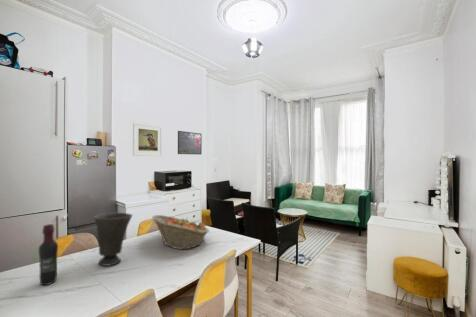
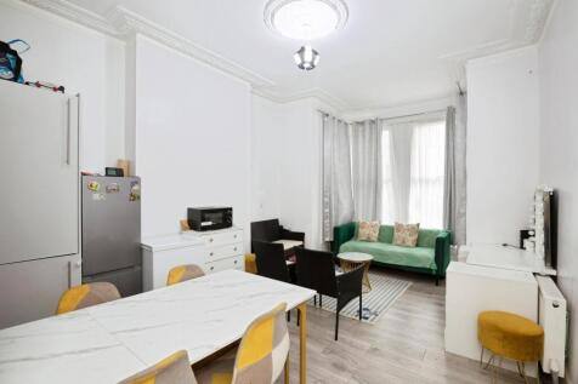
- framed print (190, 143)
- fruit basket (180, 228)
- wine bottle (48, 253)
- vase (113, 237)
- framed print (148, 140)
